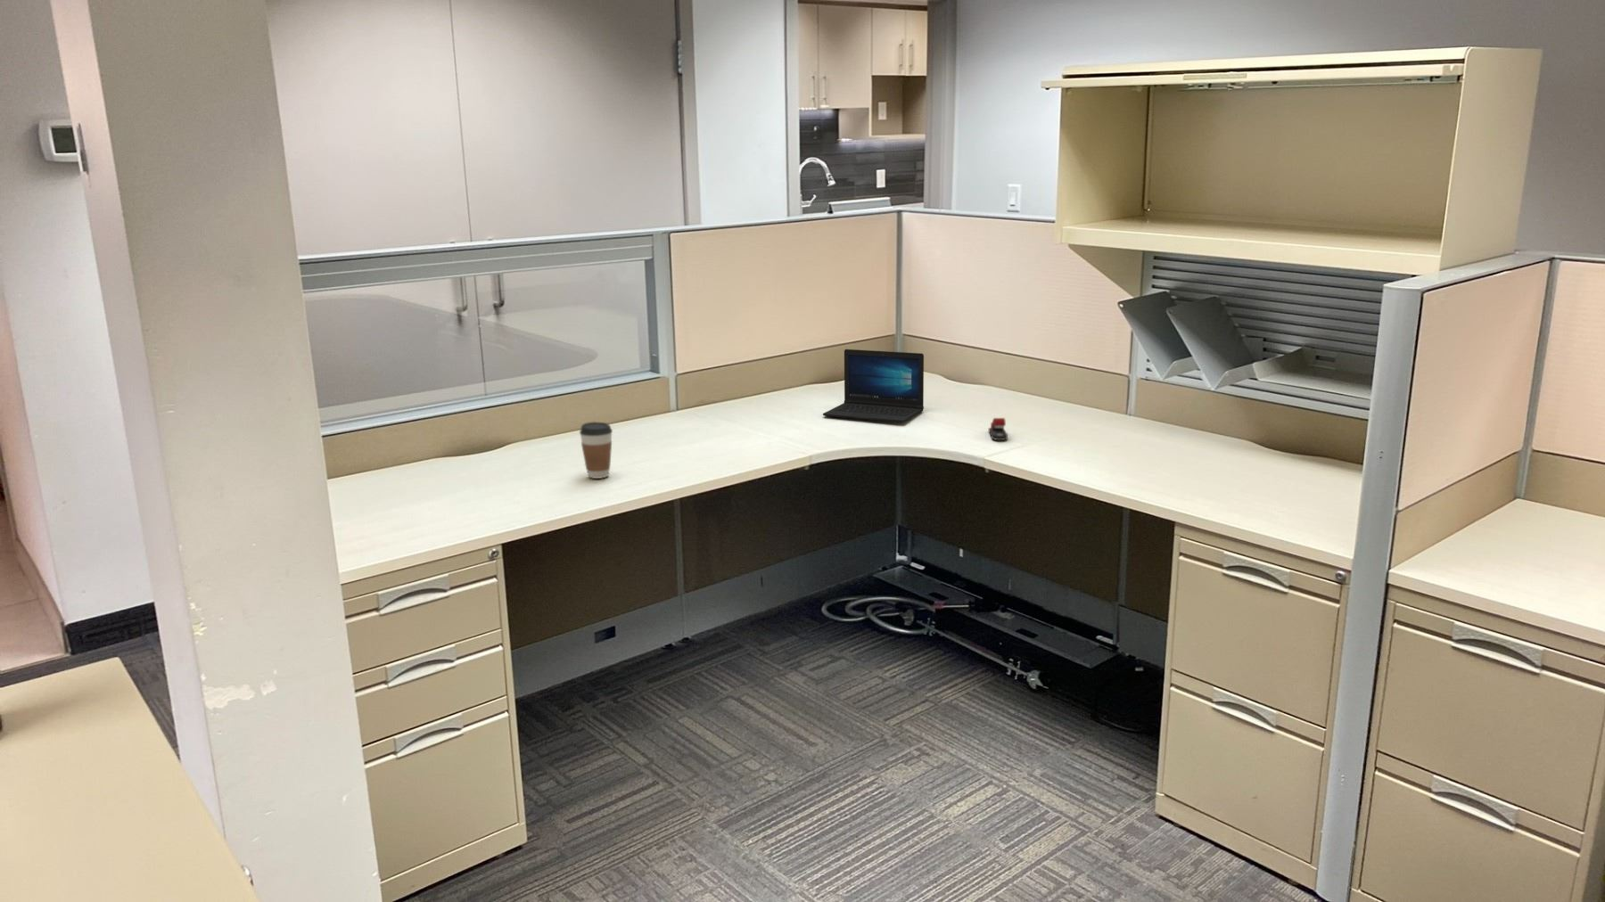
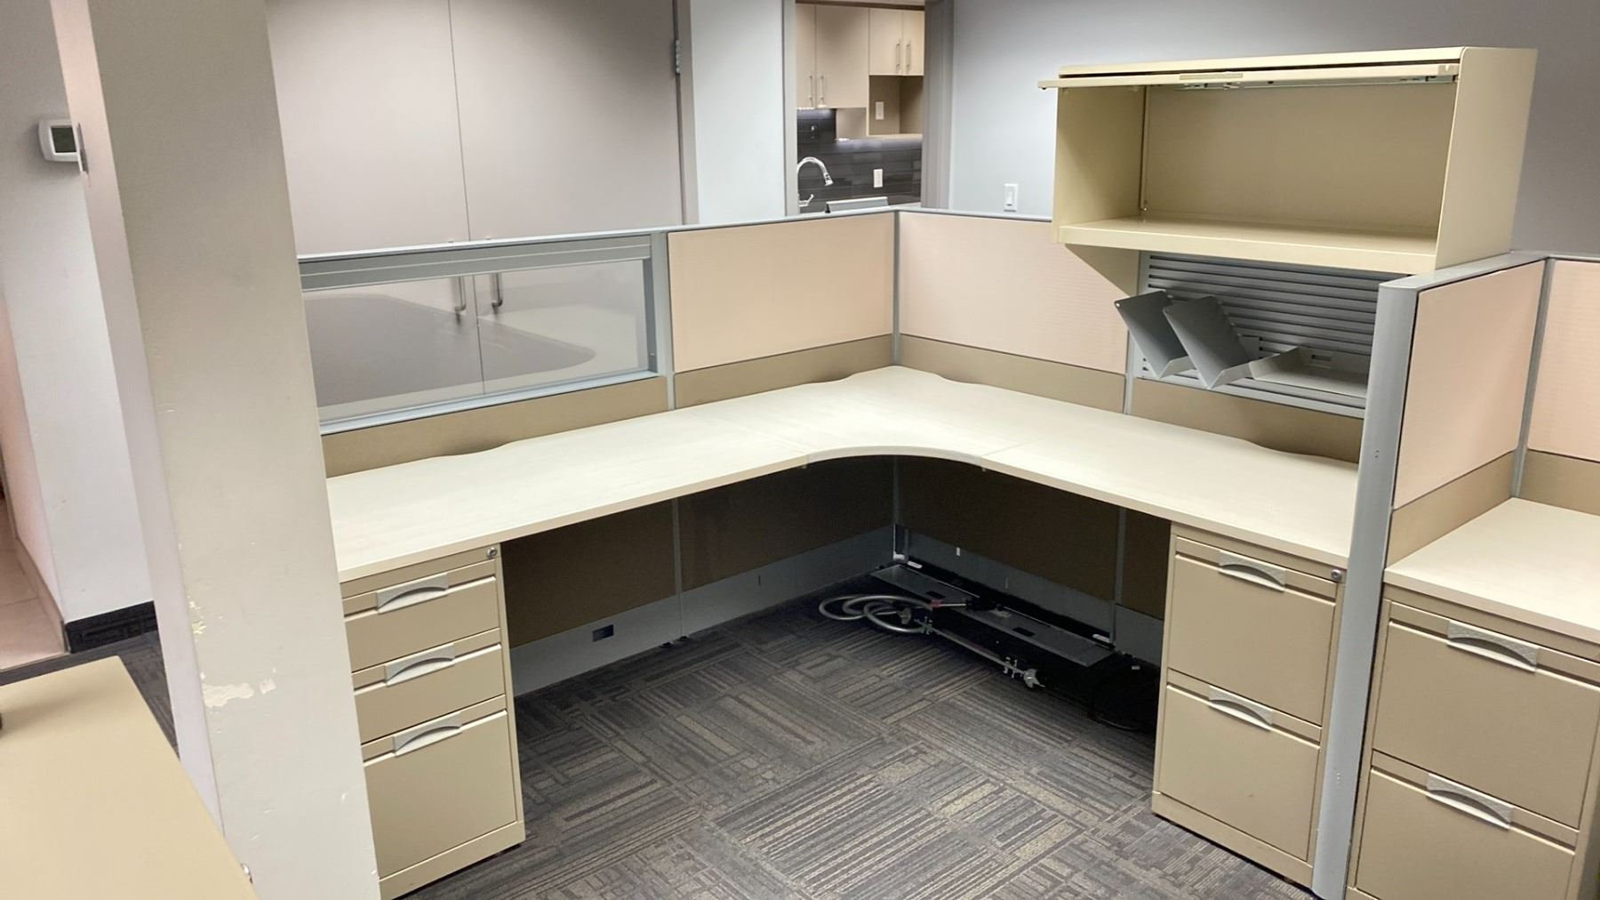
- stapler (998, 426)
- coffee cup (596, 450)
- laptop (873, 384)
